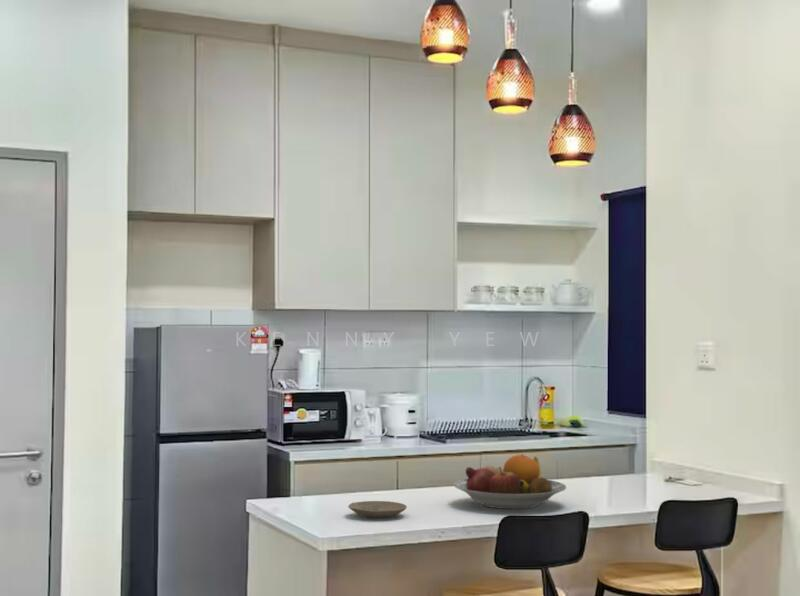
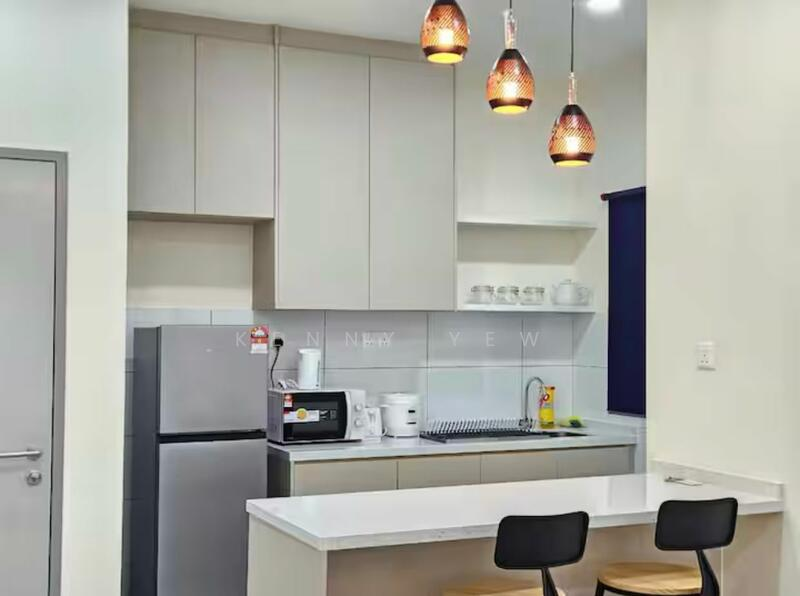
- plate (377, 510)
- fruit bowl (509, 480)
